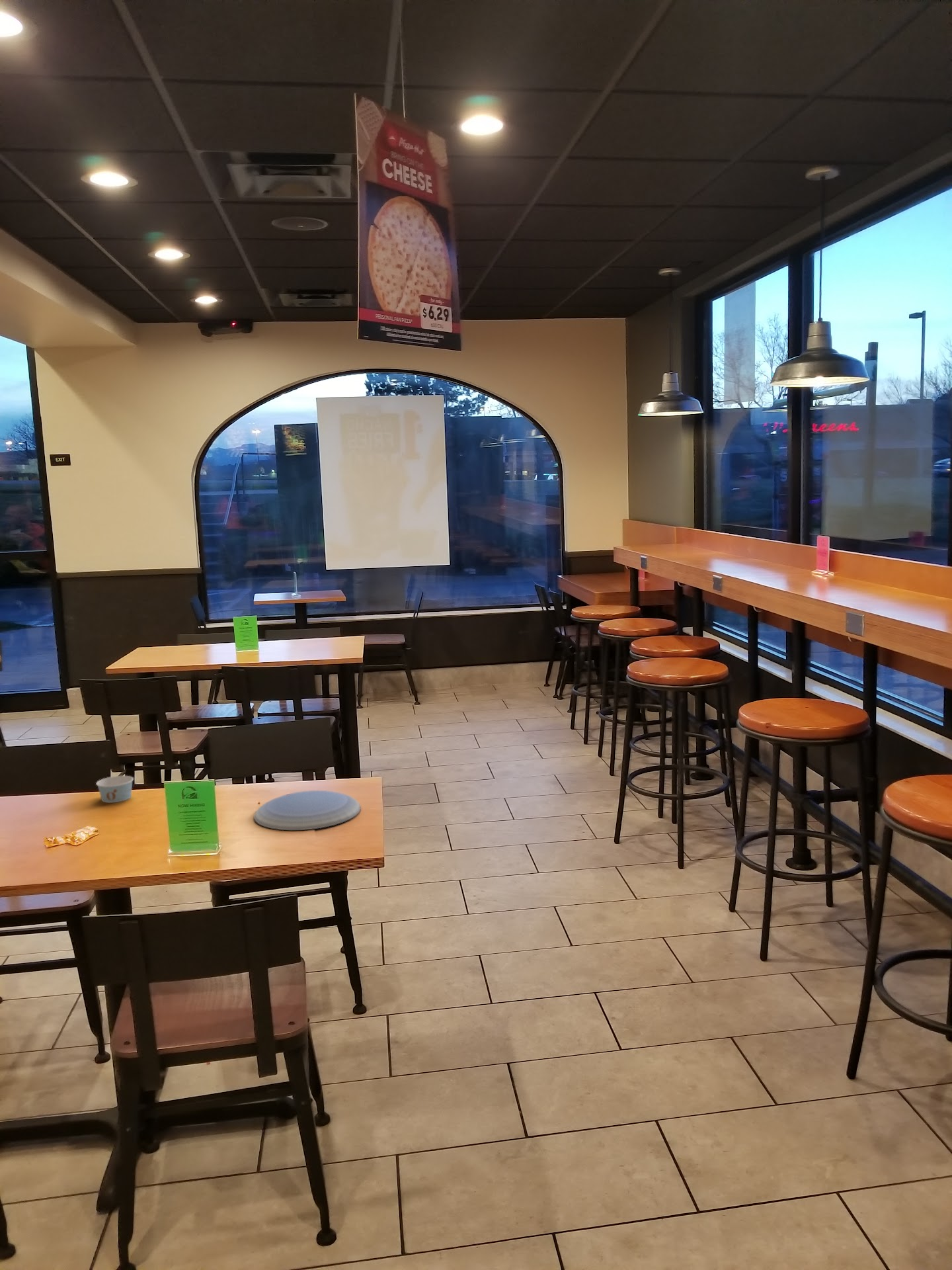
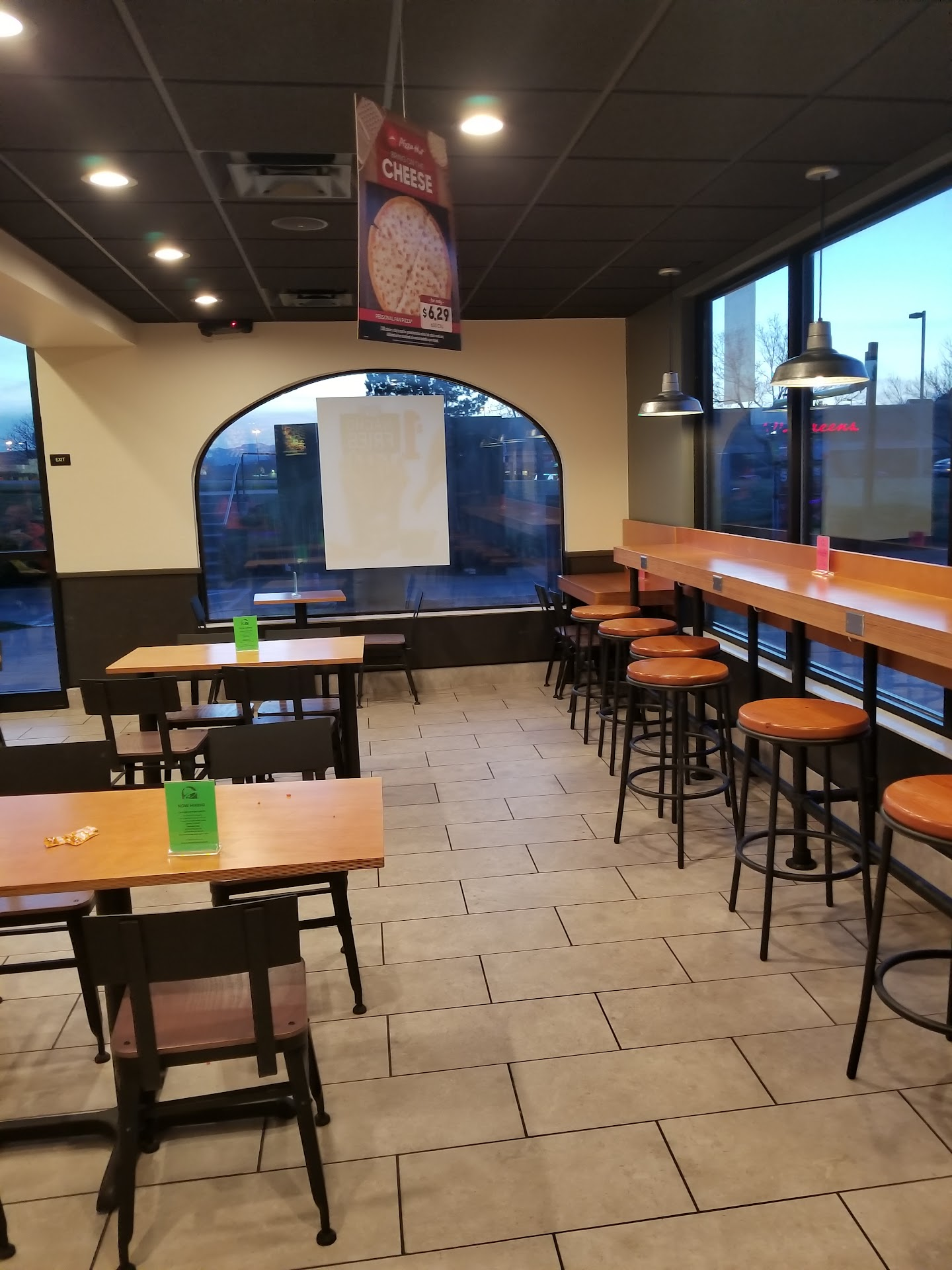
- paper cup (116, 790)
- plate (307, 805)
